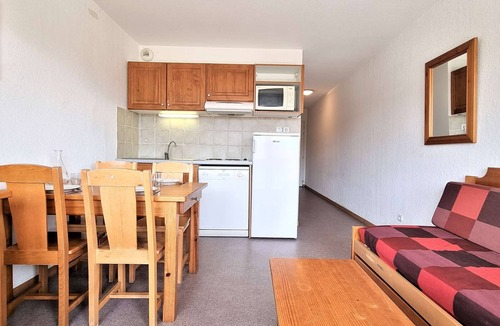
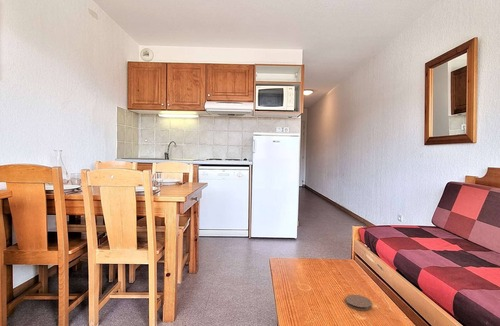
+ coaster (358, 302)
